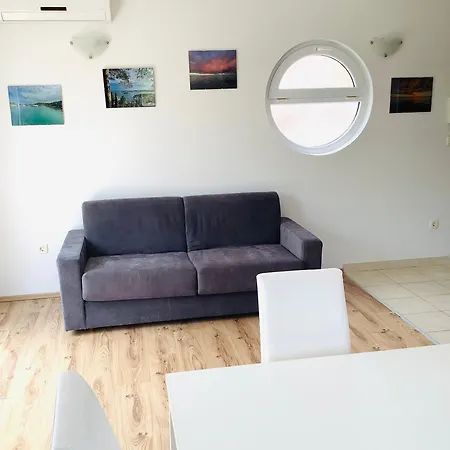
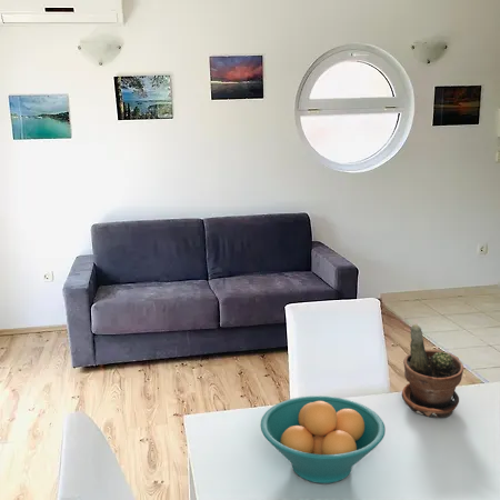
+ potted plant (432, 366)
+ fruit bowl (321, 434)
